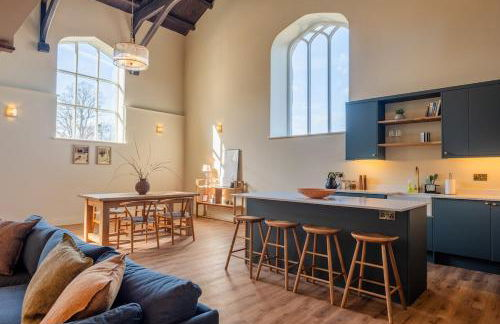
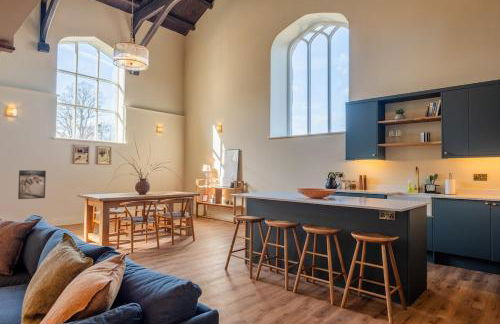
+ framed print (32, 184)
